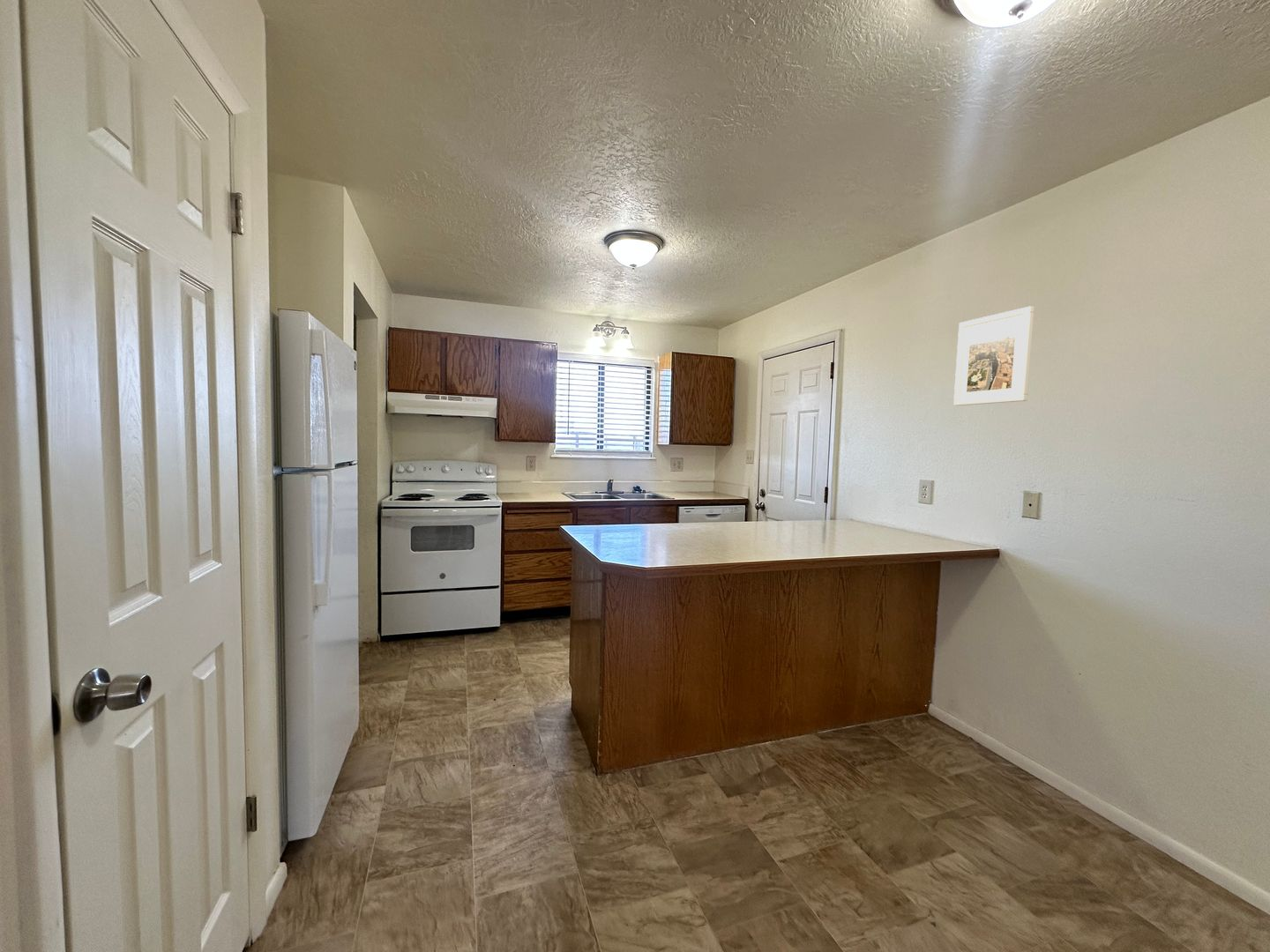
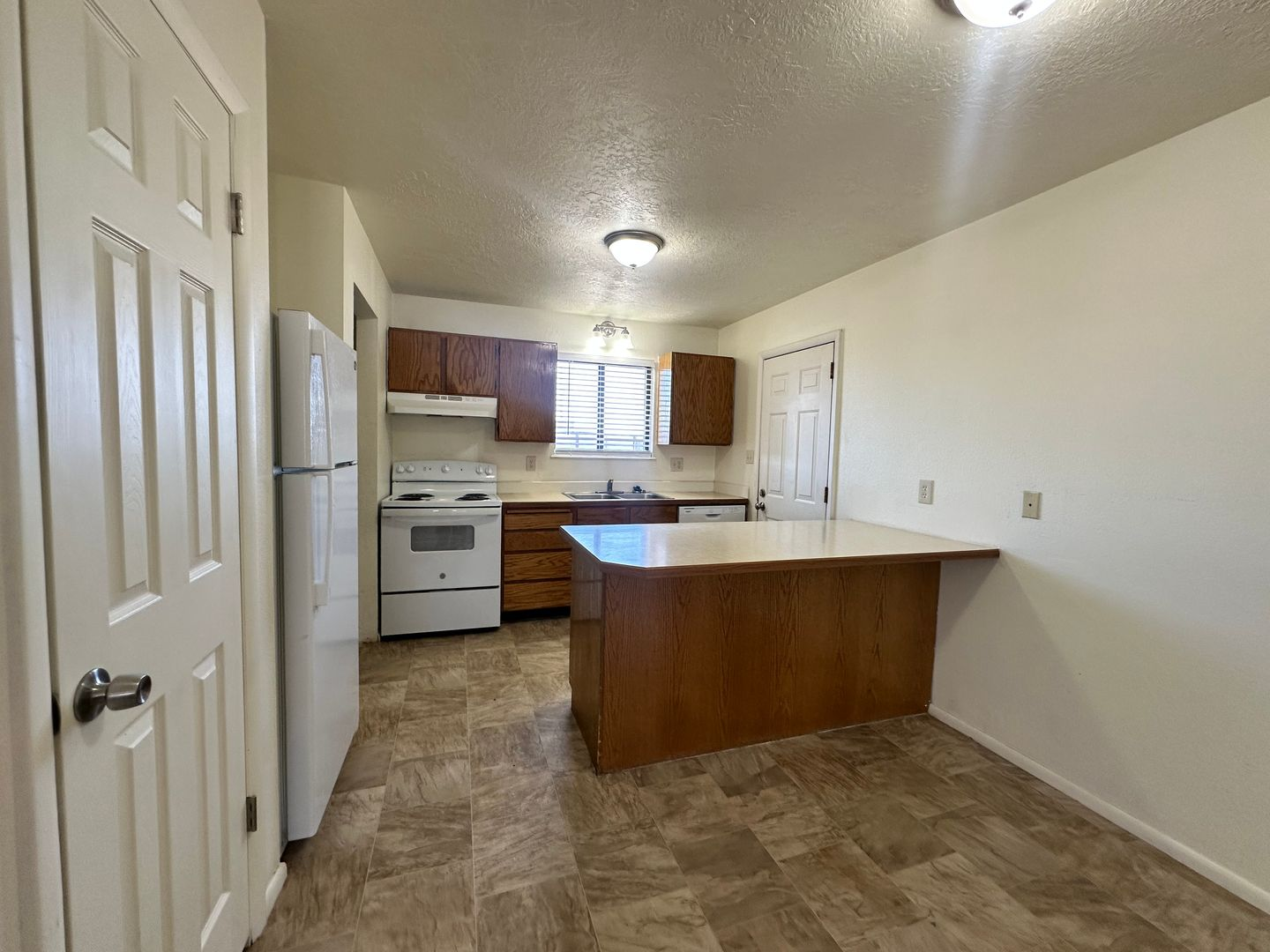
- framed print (990, 359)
